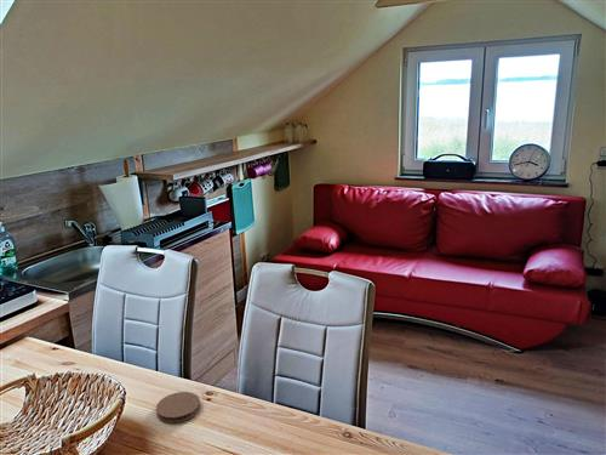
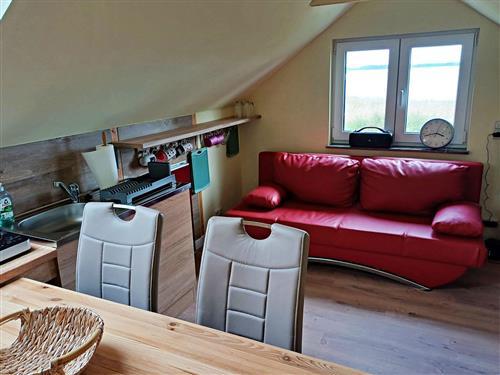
- coaster (178, 406)
